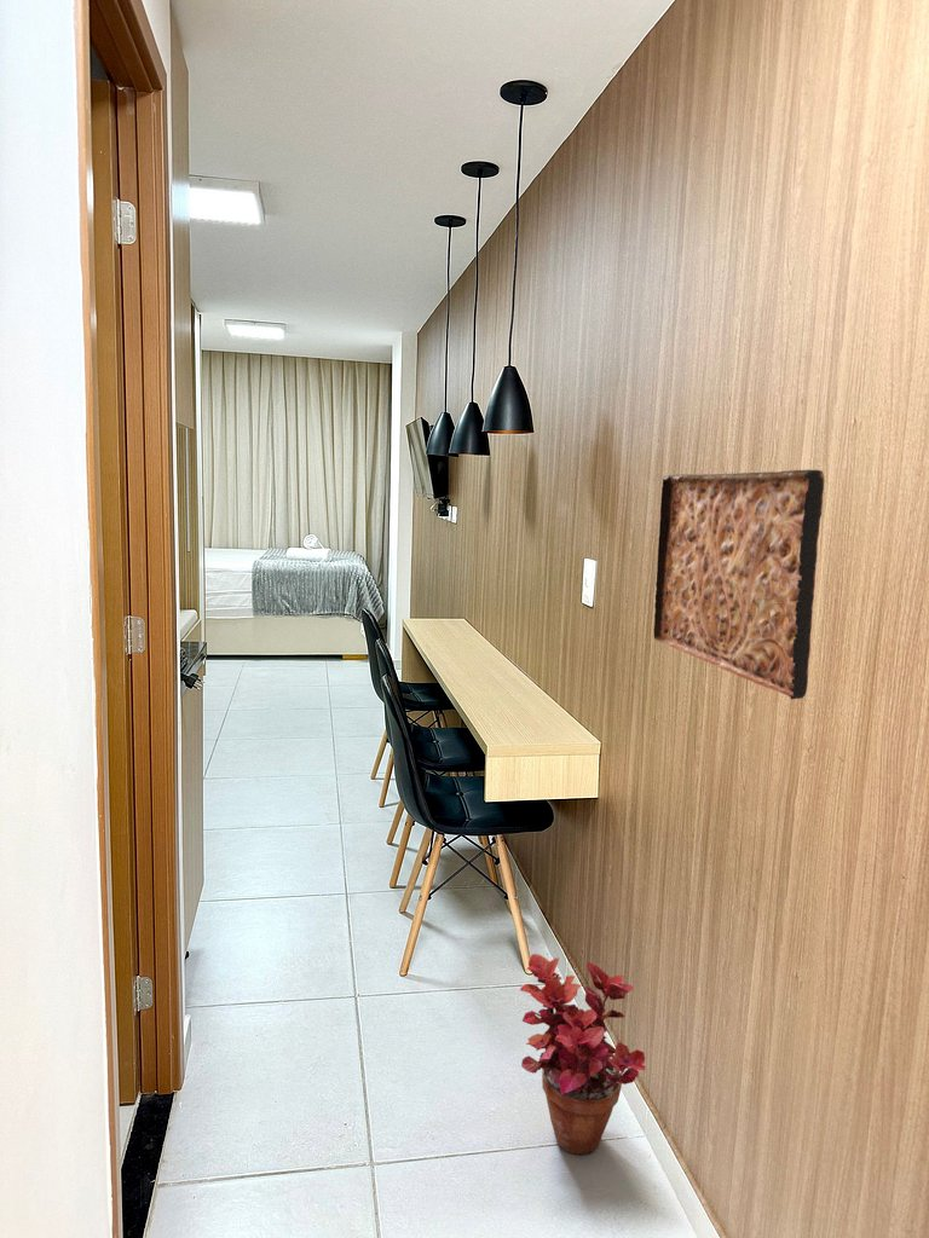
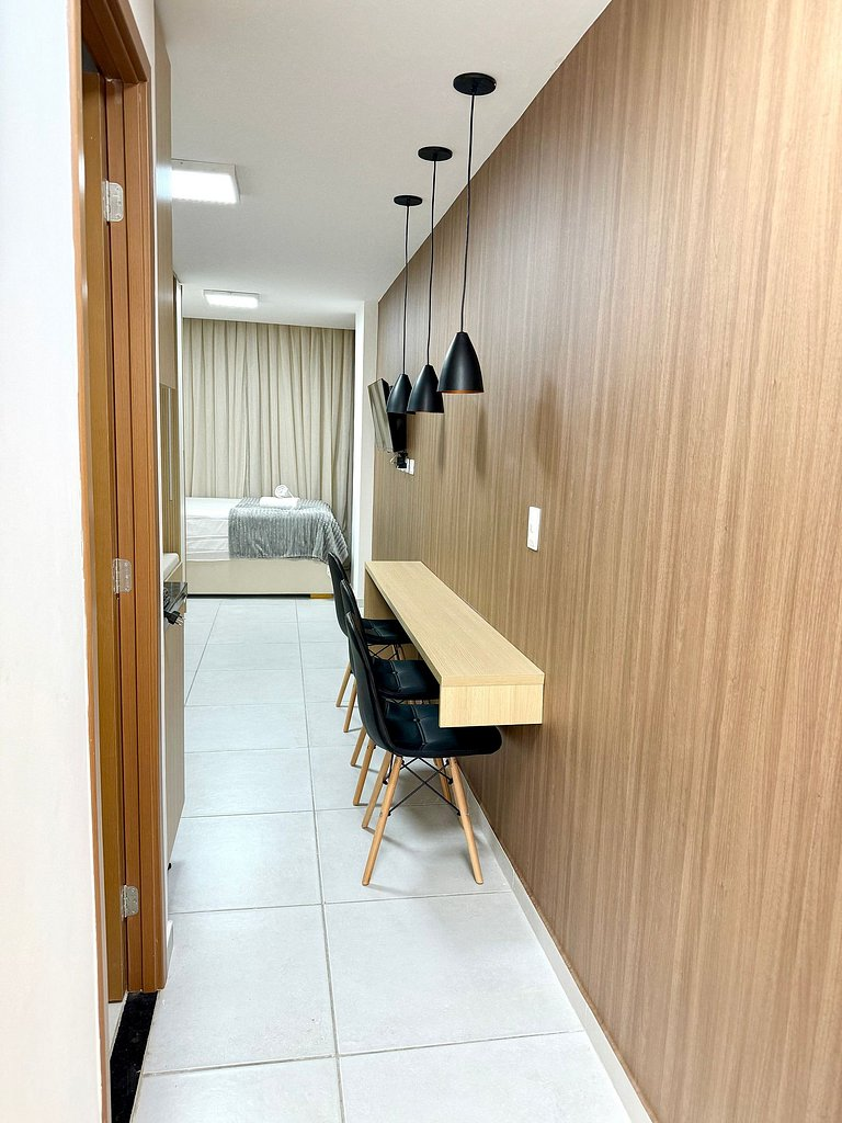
- potted plant (578, 1065)
- relief panel (721, 571)
